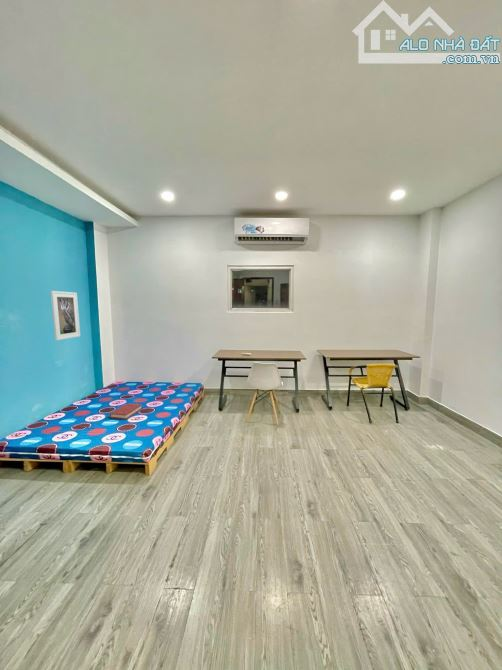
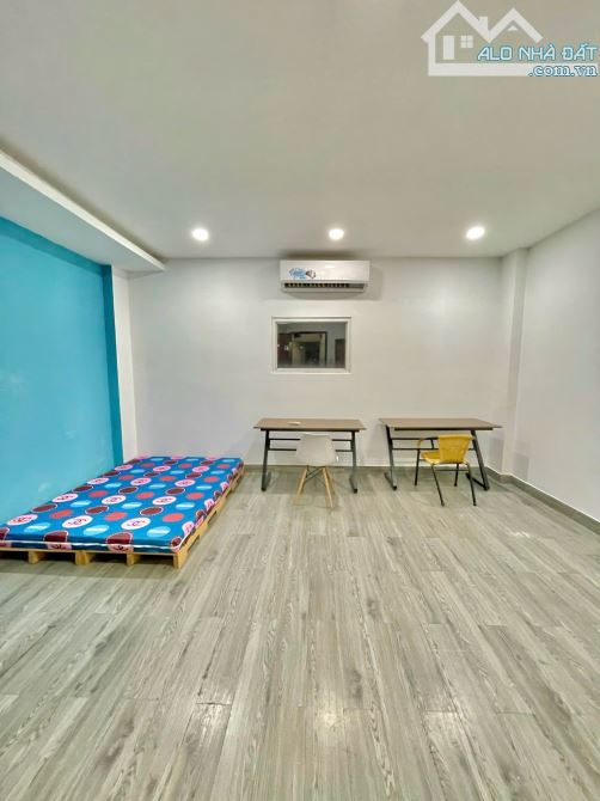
- hardback book (126, 410)
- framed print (66, 315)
